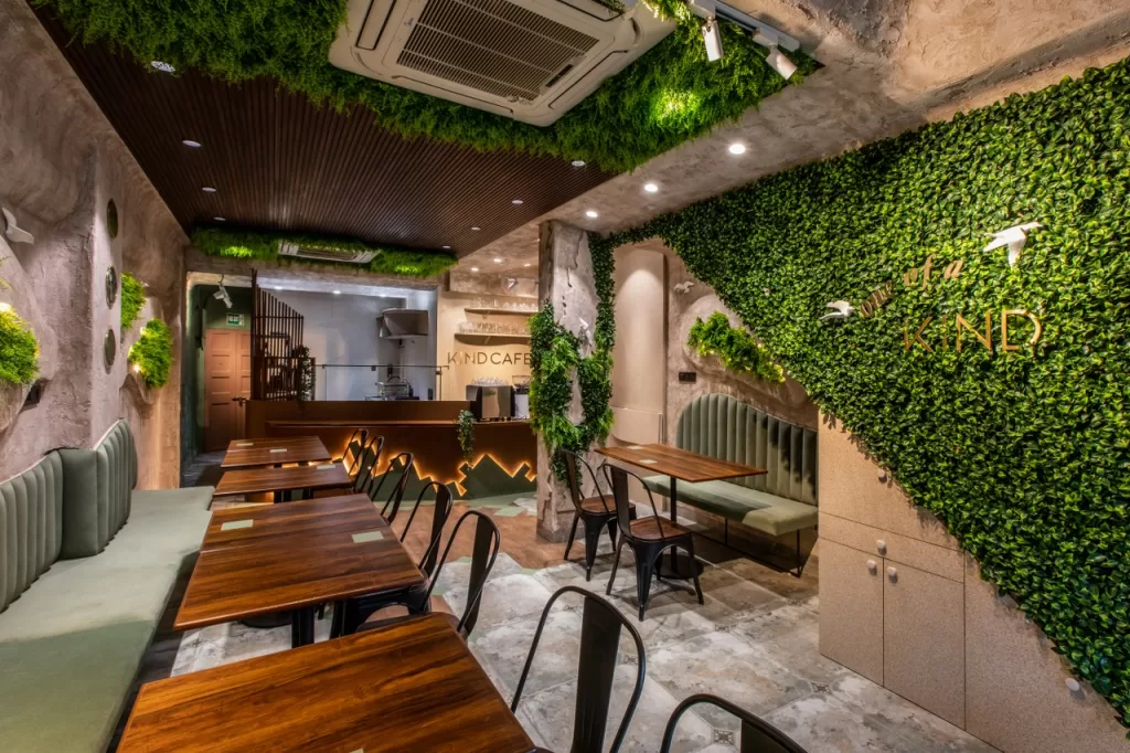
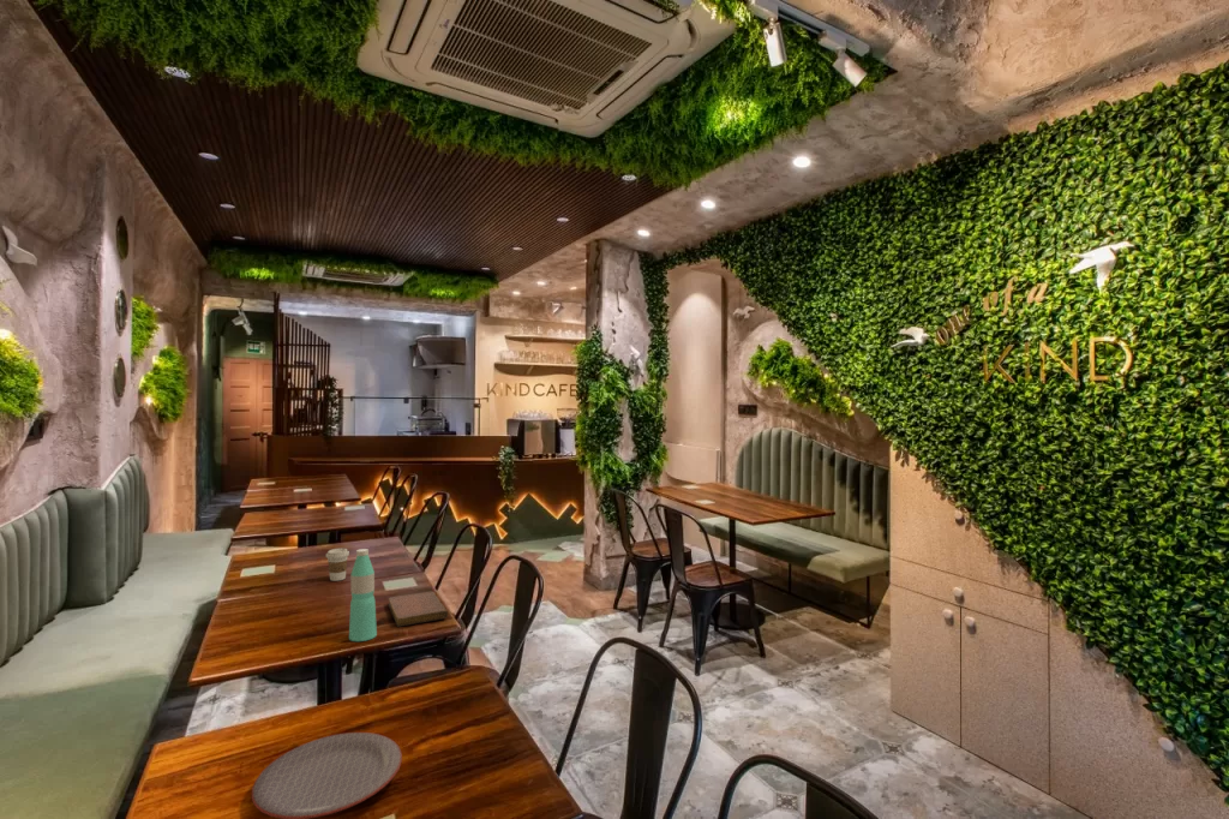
+ water bottle (362, 593)
+ coffee cup (337, 564)
+ plate (330, 775)
+ notebook (416, 606)
